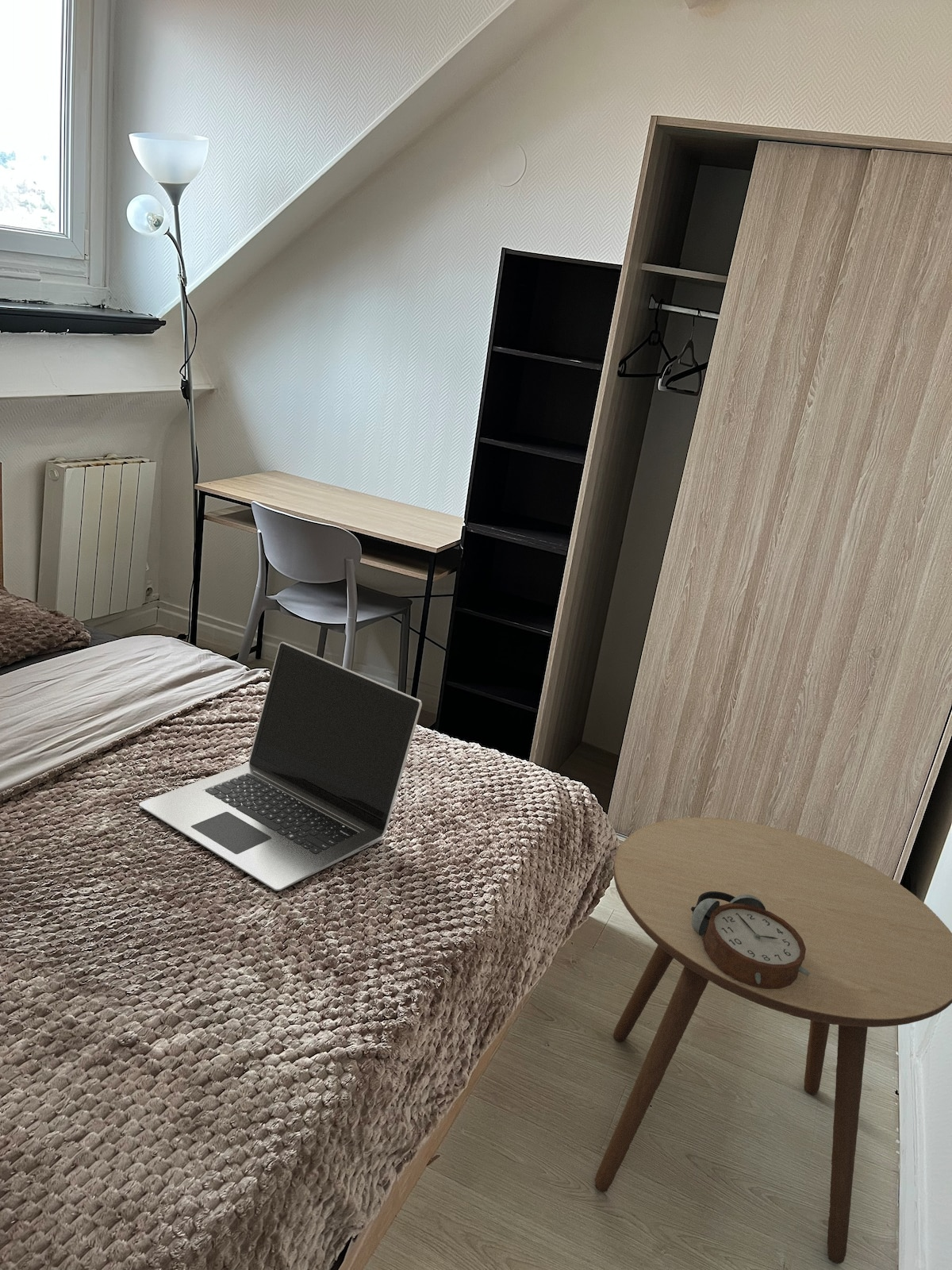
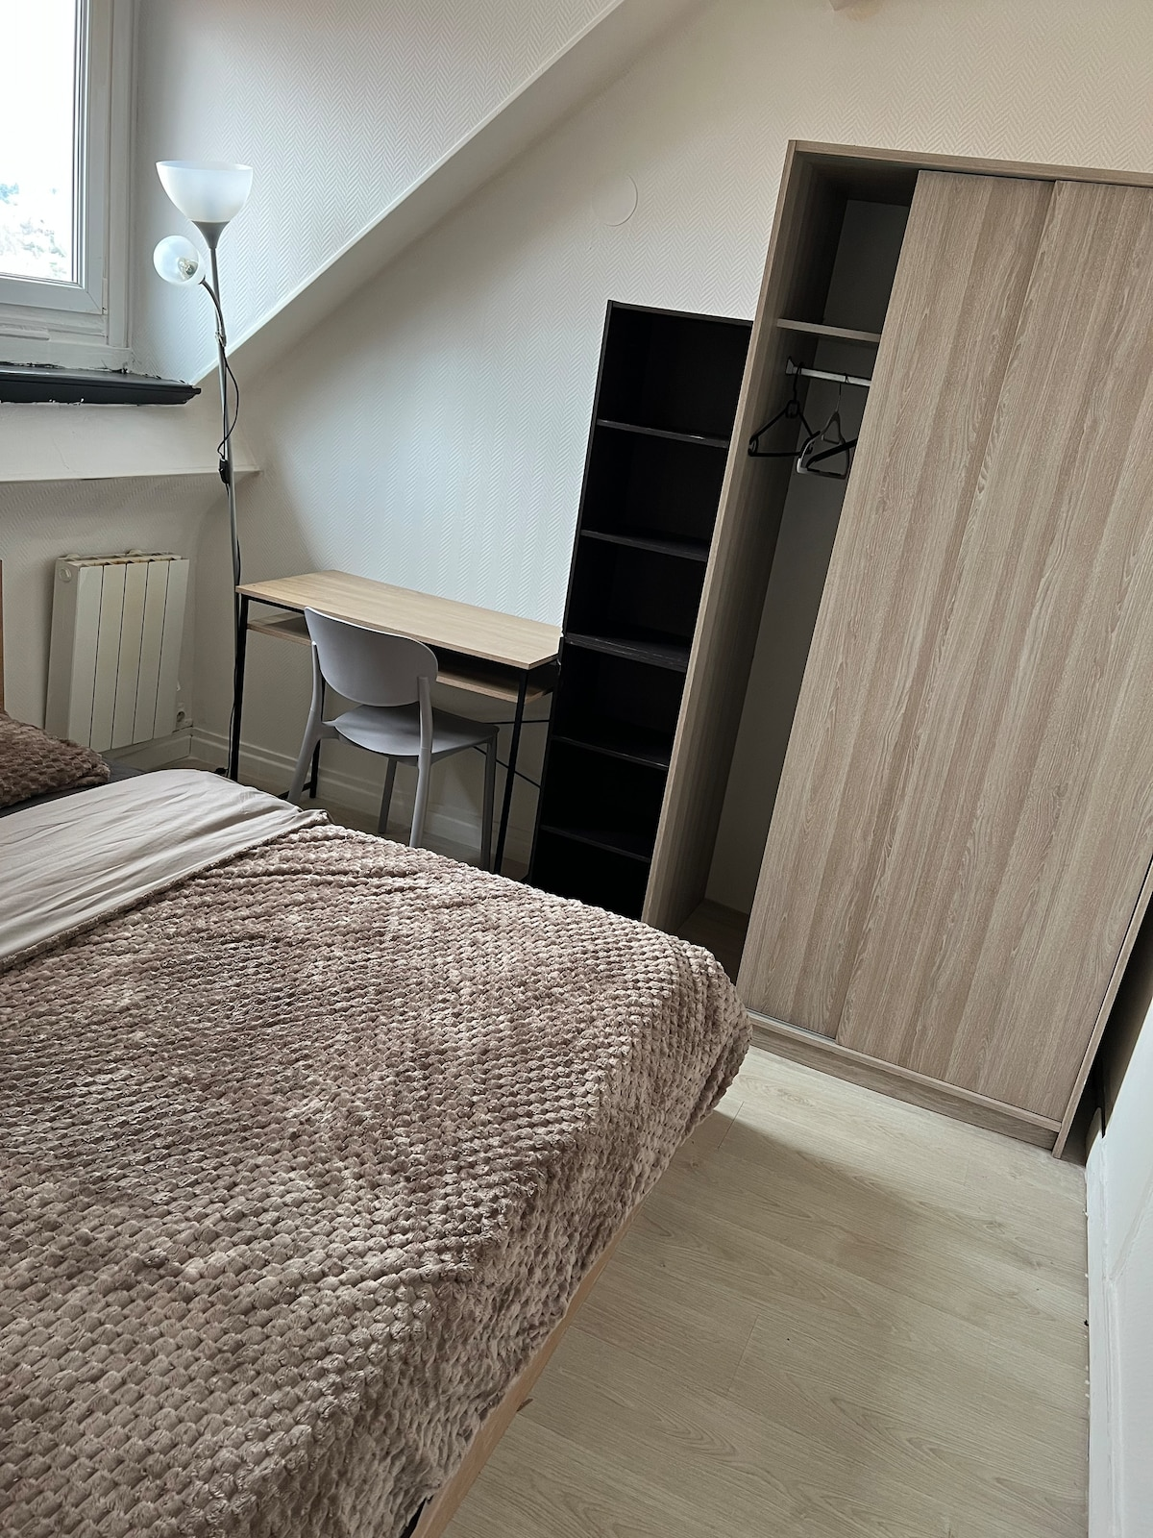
- alarm clock (745, 931)
- side table (755, 1003)
- laptop (279, 753)
